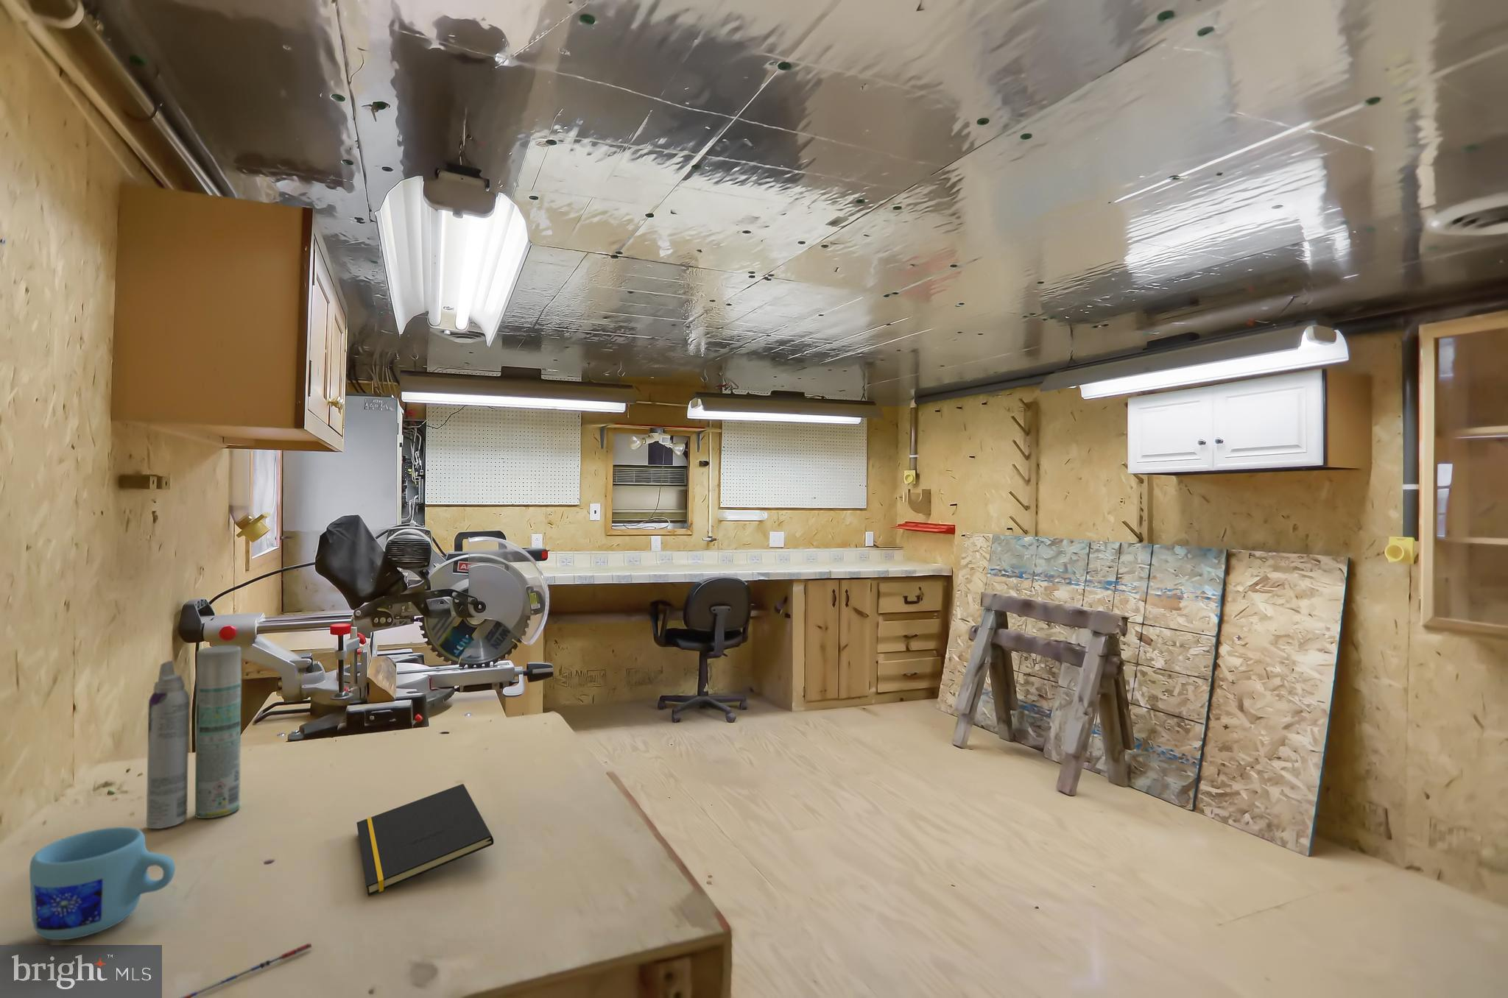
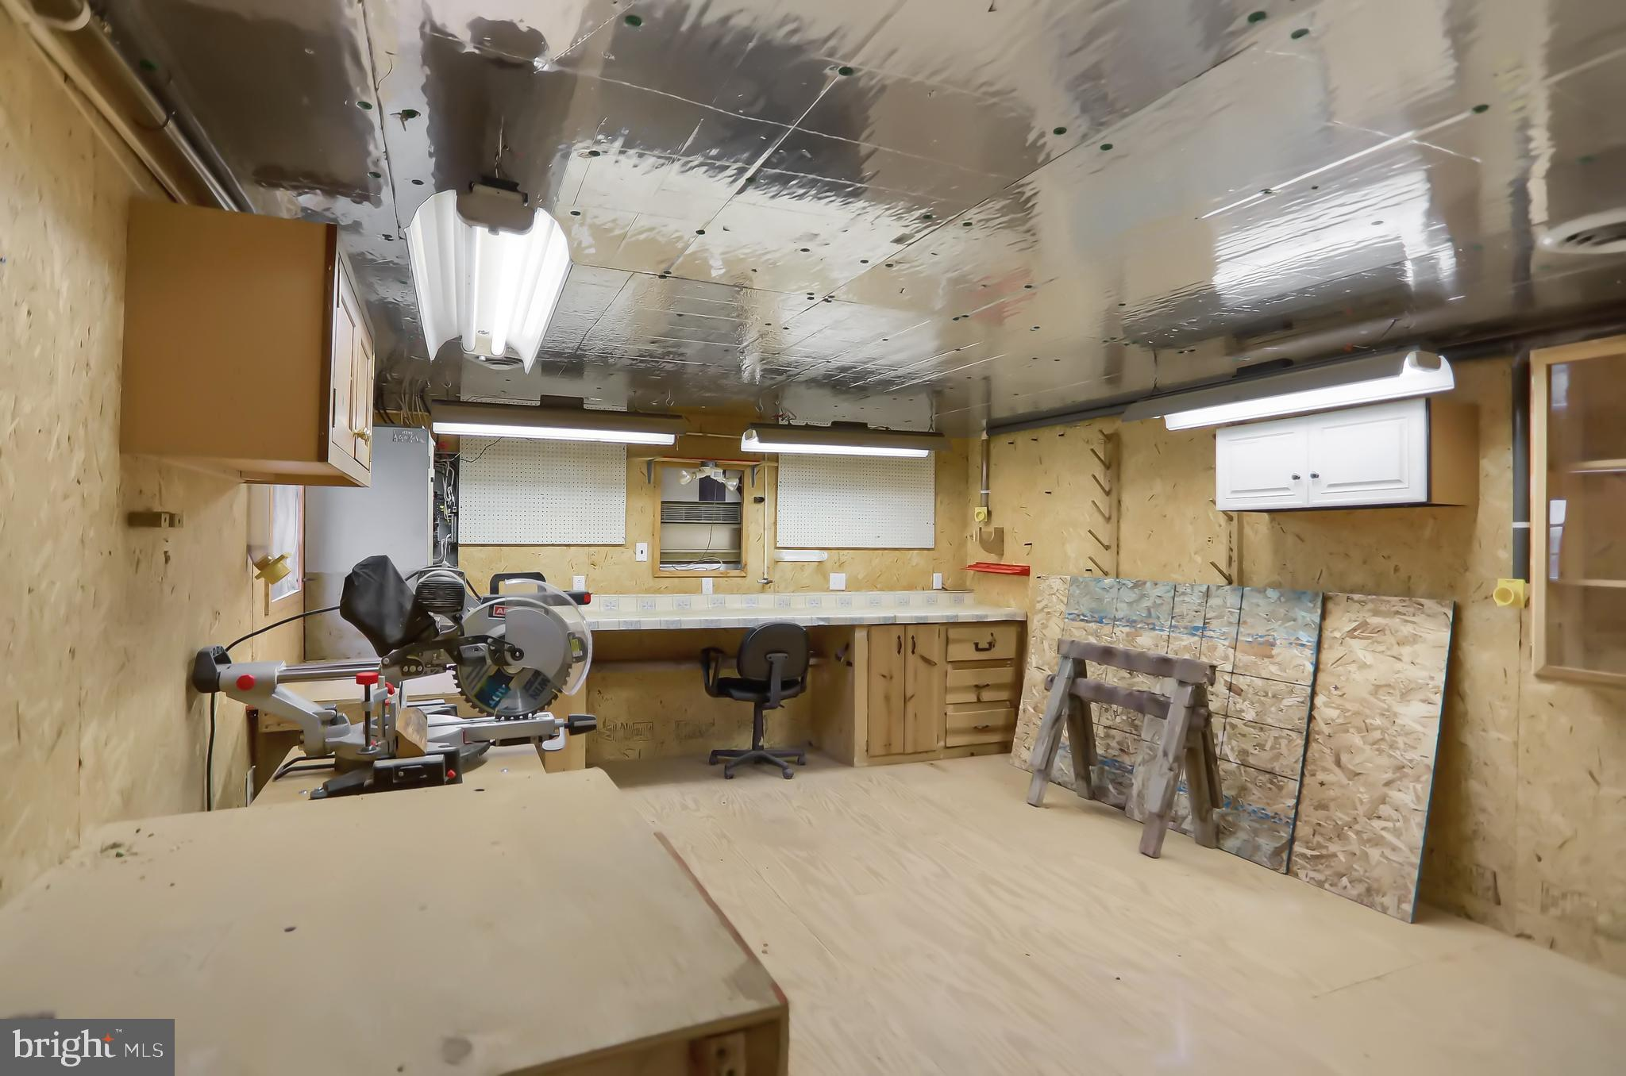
- notepad (421, 832)
- aerosol can (196, 734)
- mug (106, 883)
- pen (242, 973)
